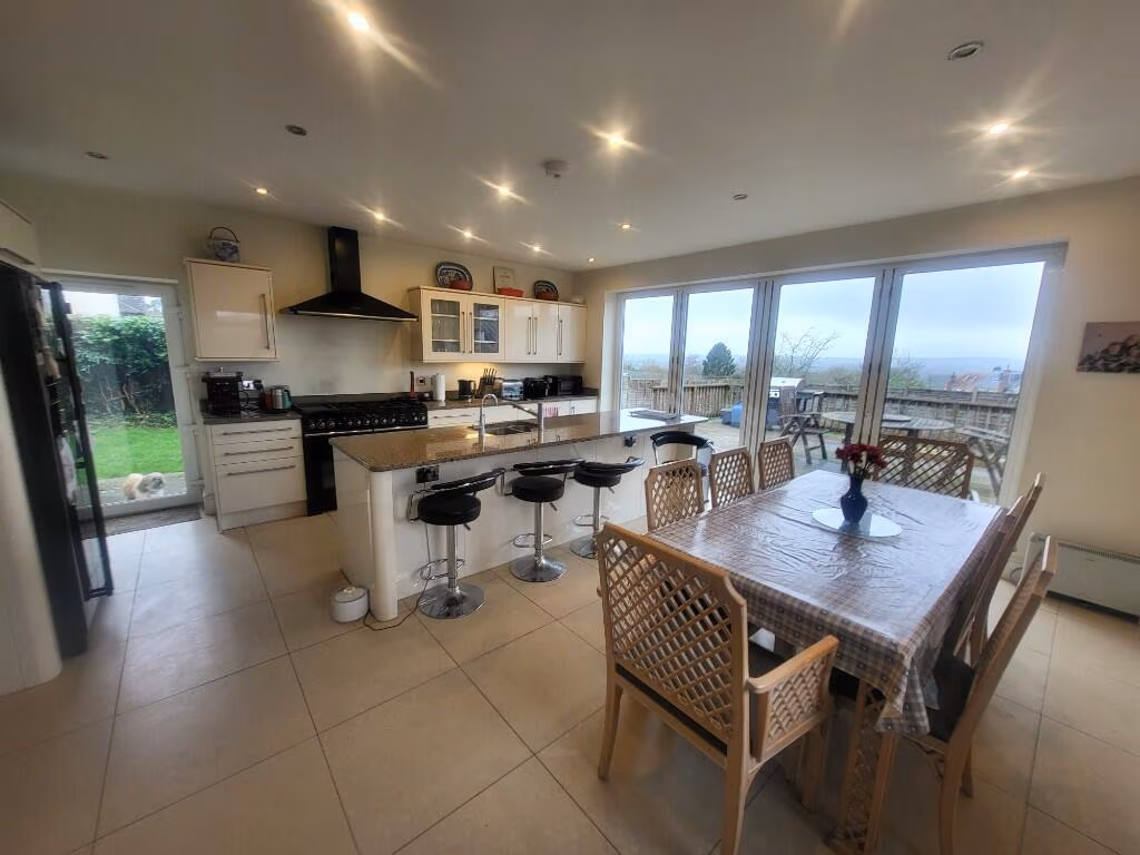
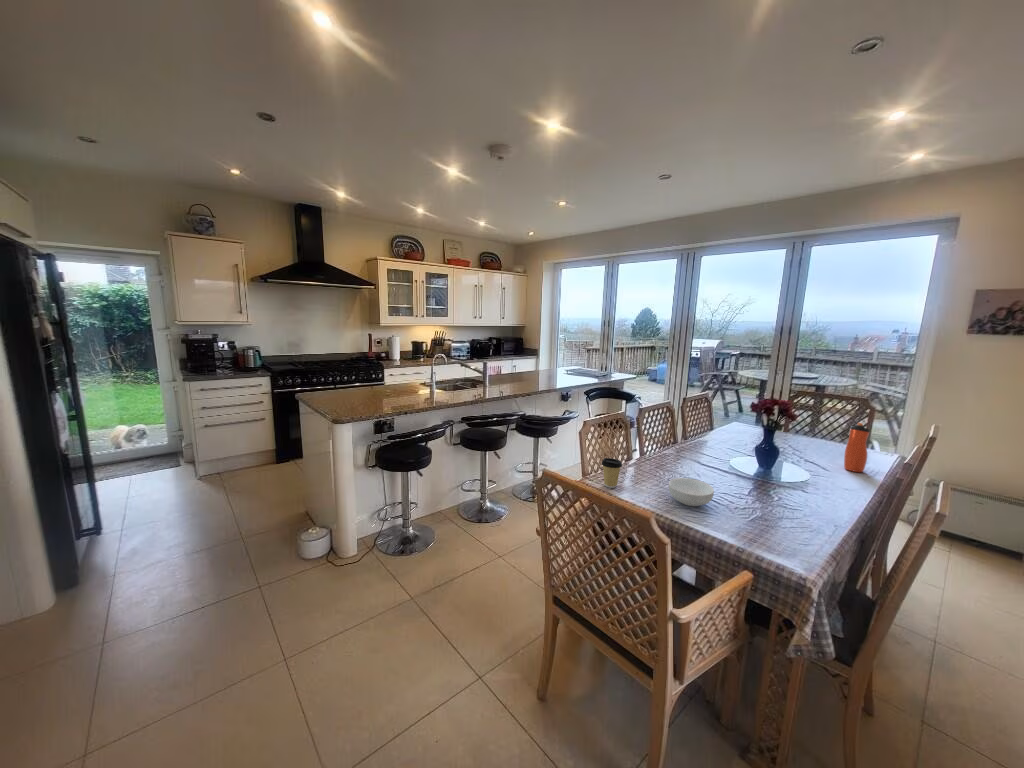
+ cereal bowl (690, 493)
+ water bottle (857, 446)
+ coffee cup (611, 472)
